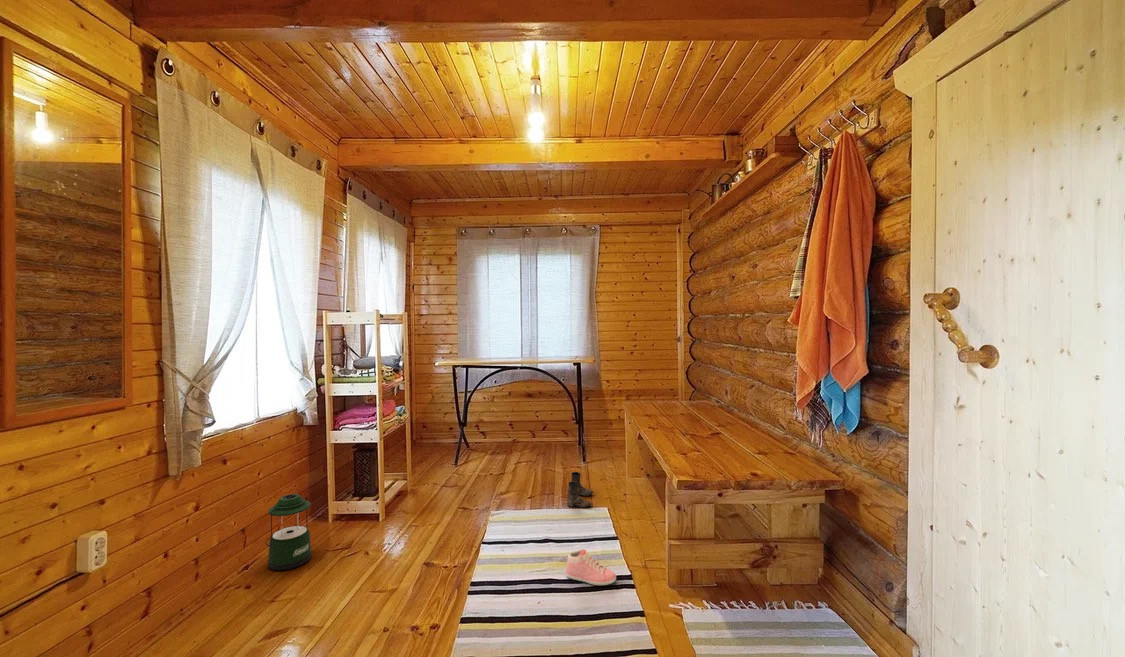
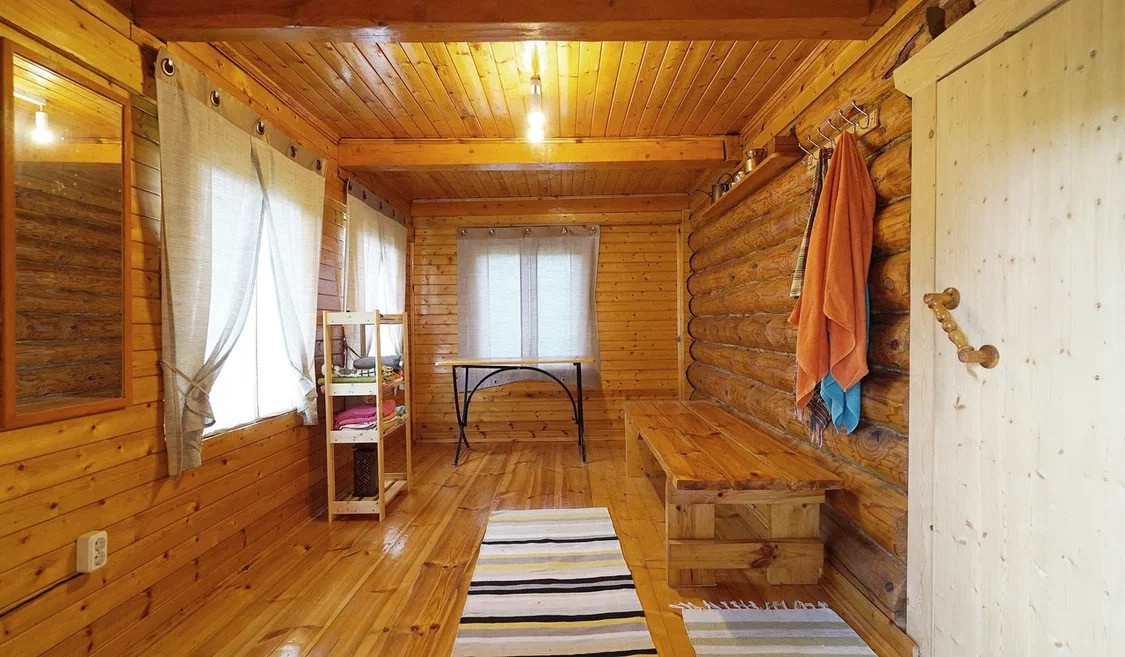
- boots (580, 489)
- lantern (288, 528)
- sneaker (590, 565)
